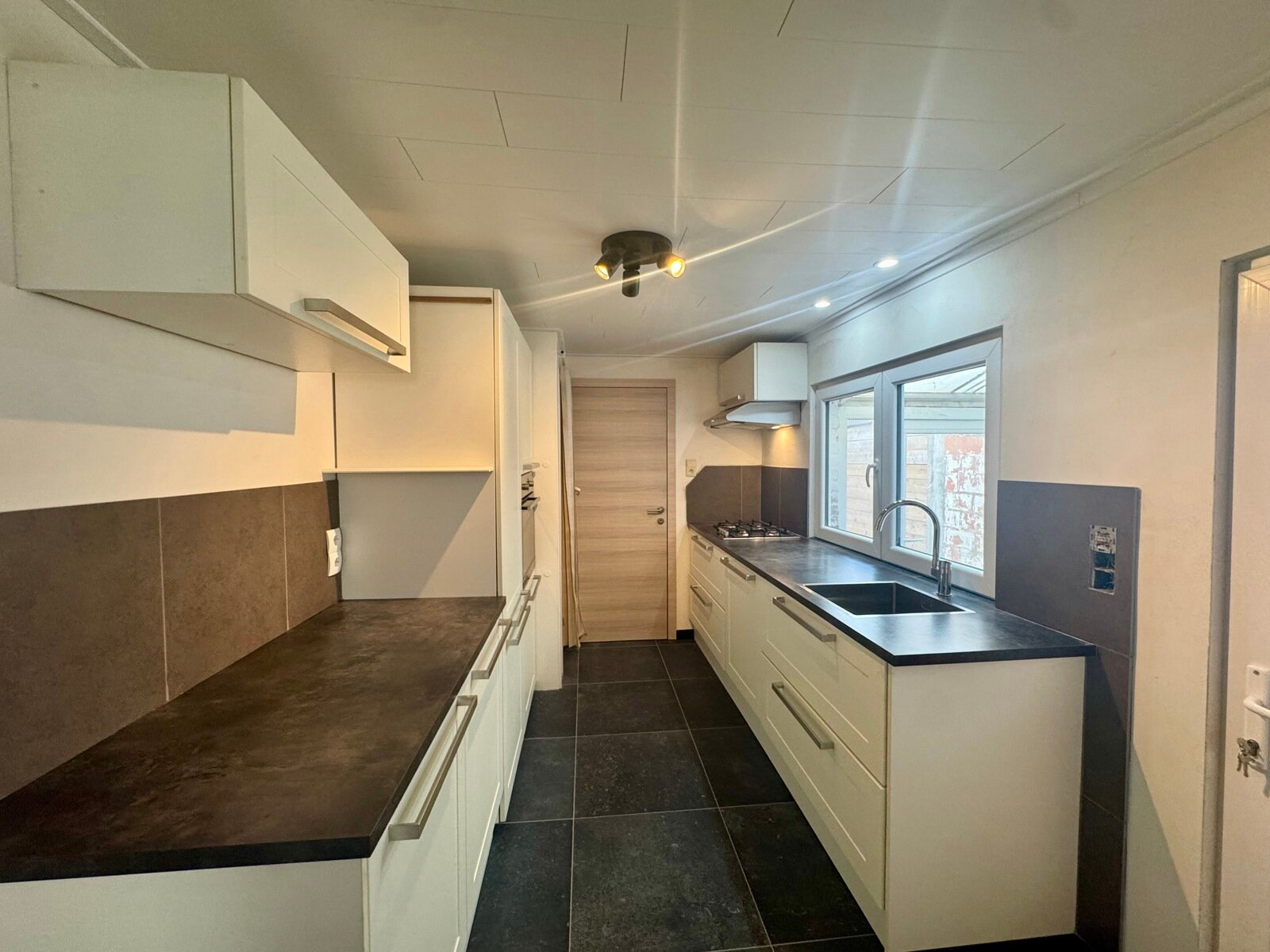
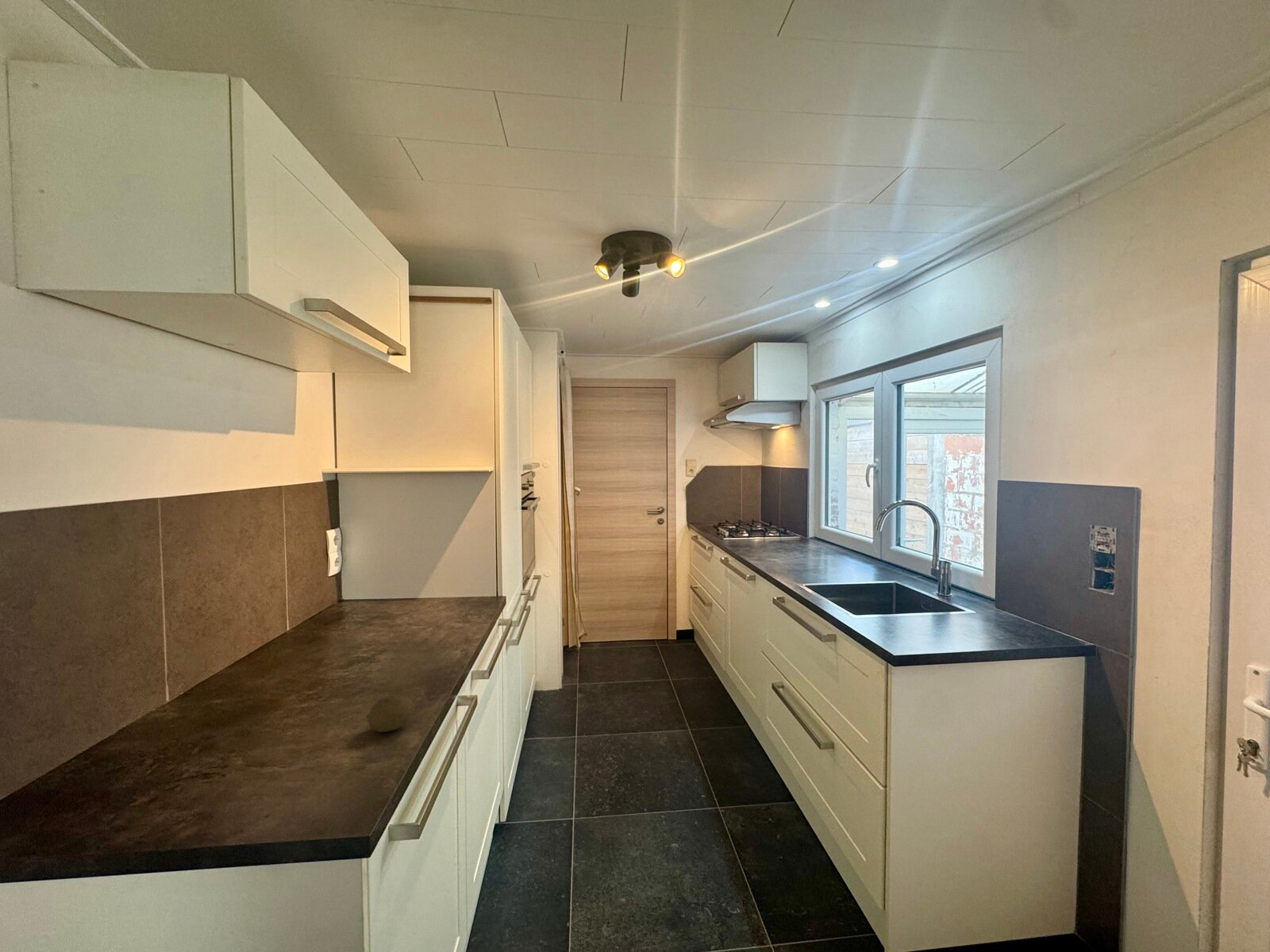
+ fruit (391, 713)
